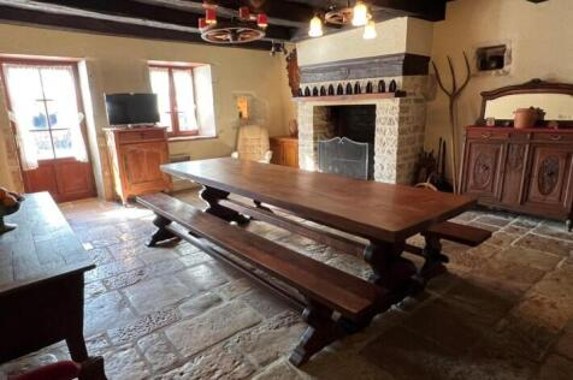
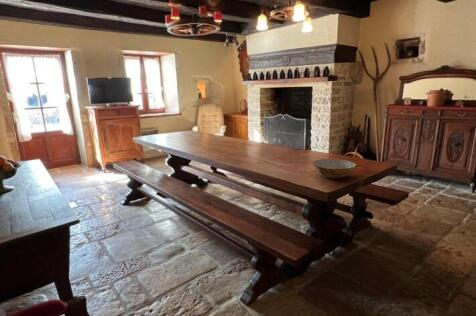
+ bowl (333, 169)
